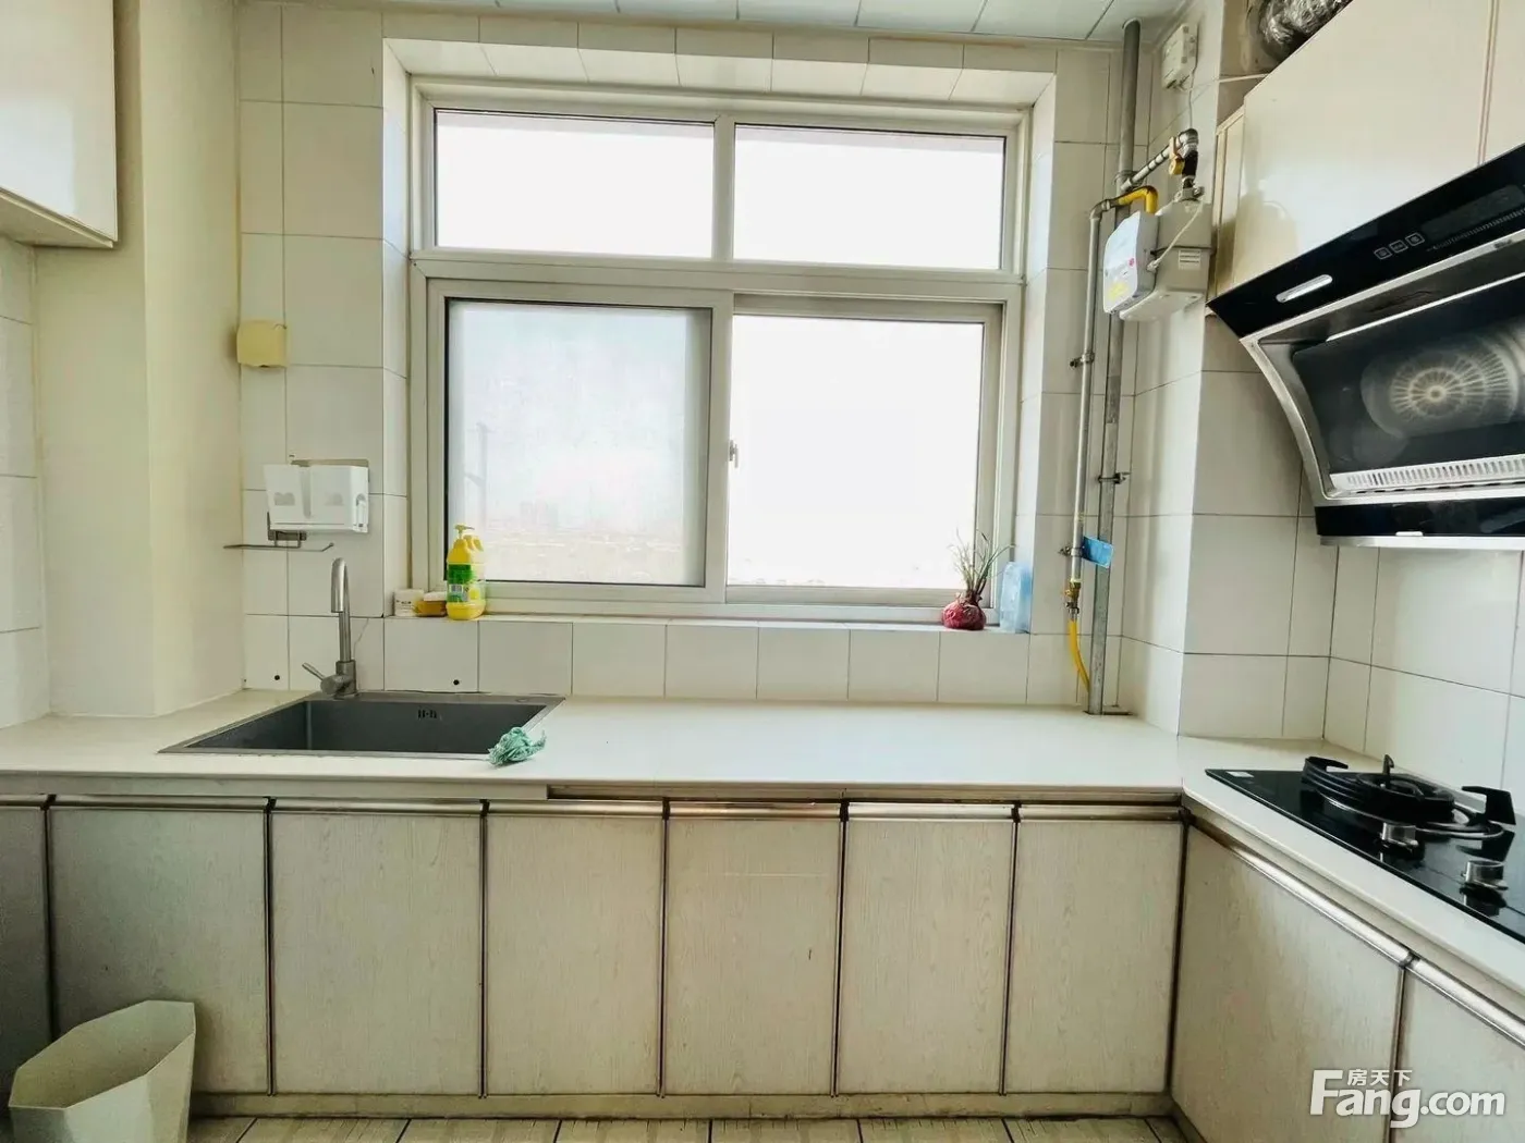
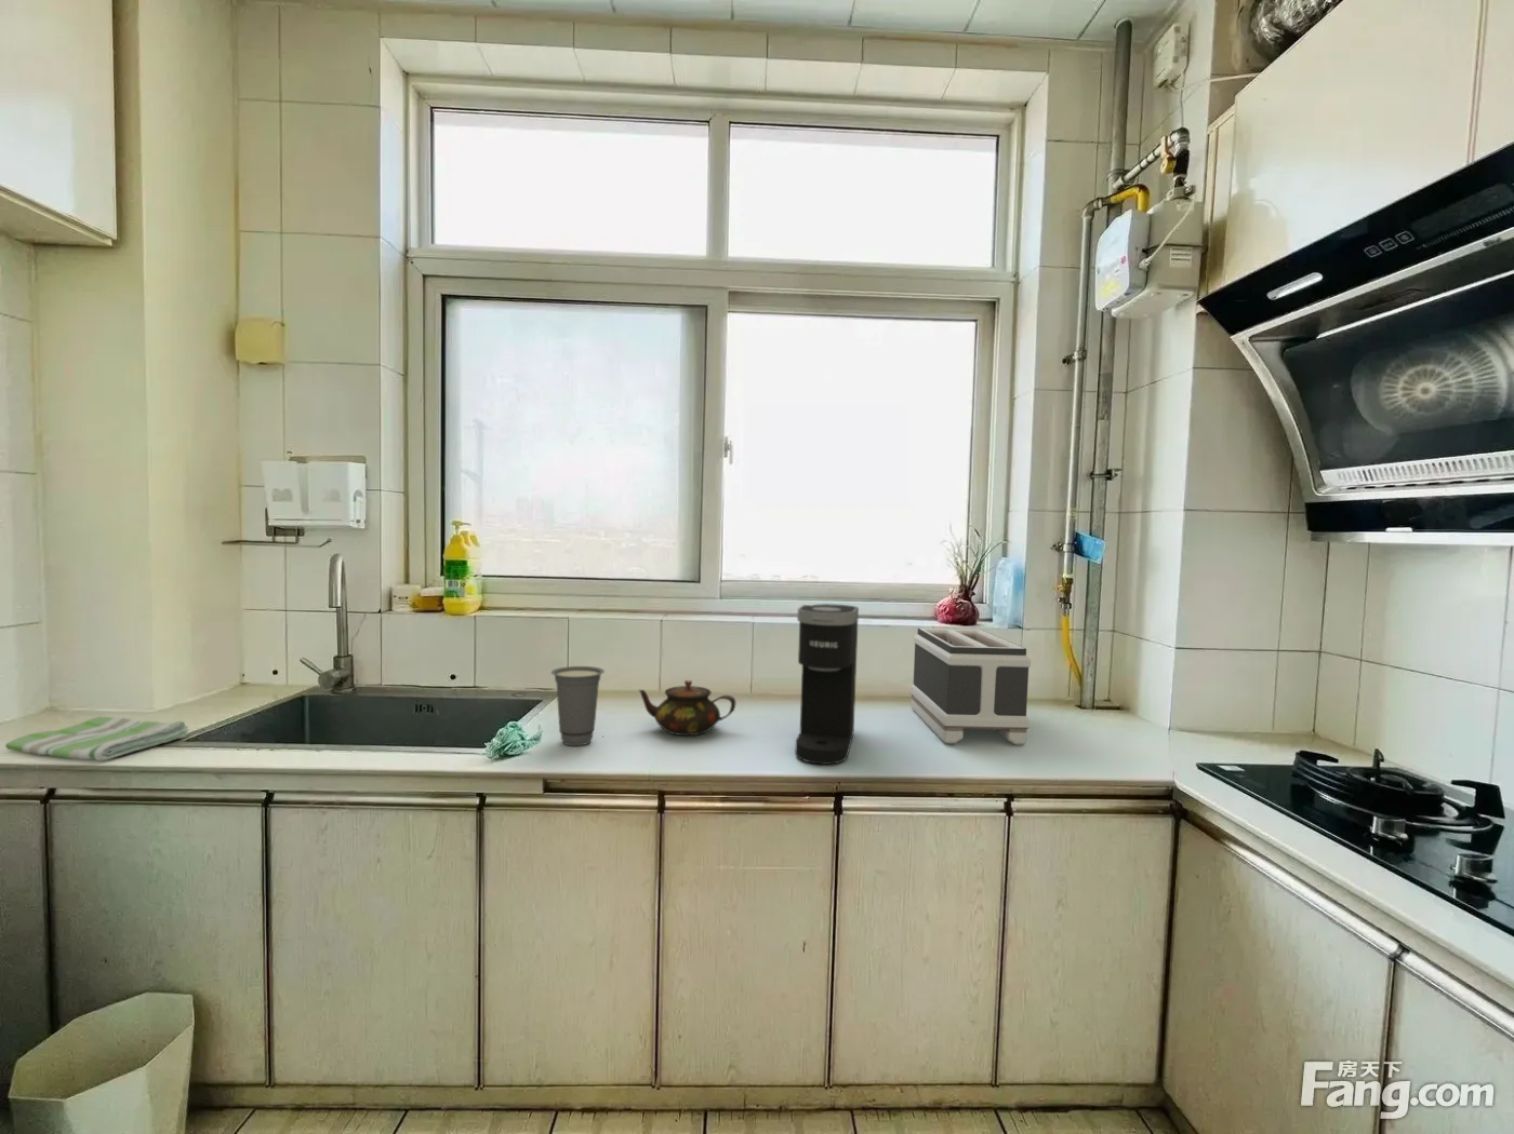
+ dish towel (100, 735)
+ toaster (962, 679)
+ cup (577, 706)
+ teapot (687, 704)
+ coffee maker (827, 675)
